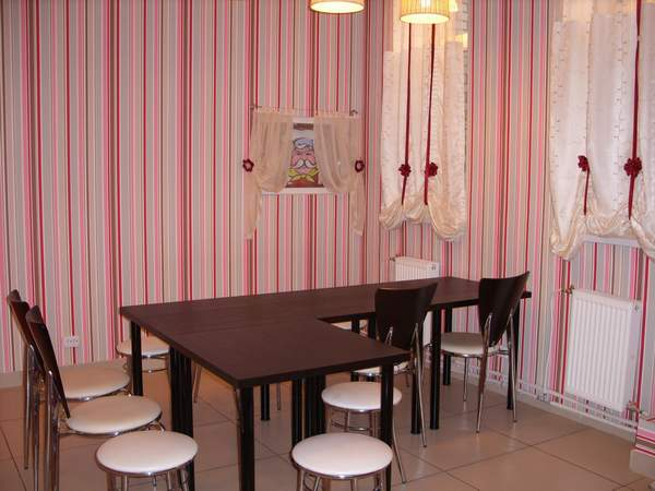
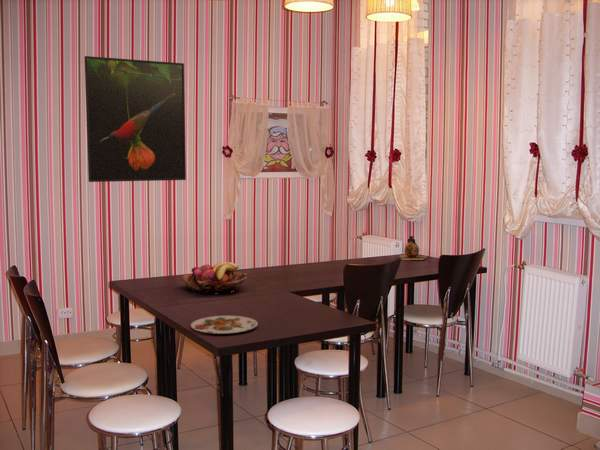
+ fruit basket (215, 276)
+ plate (224, 325)
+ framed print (137, 121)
+ vase (411, 247)
